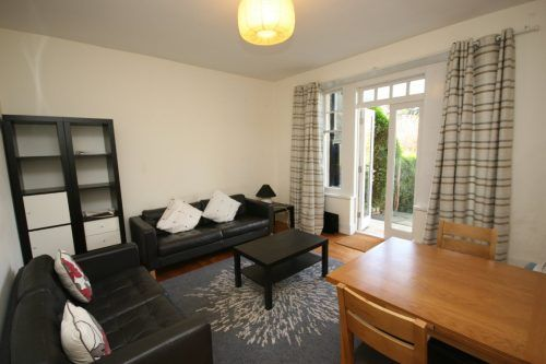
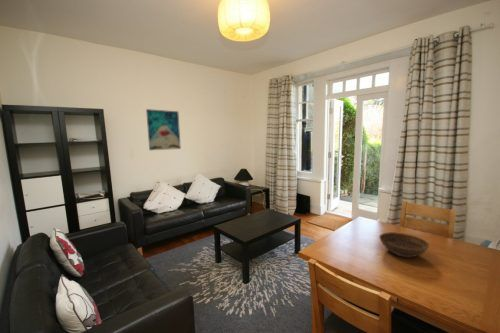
+ wall art (164, 130)
+ bowl (402, 246)
